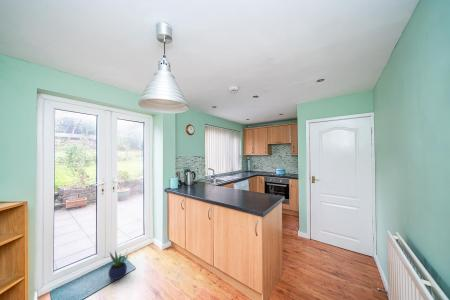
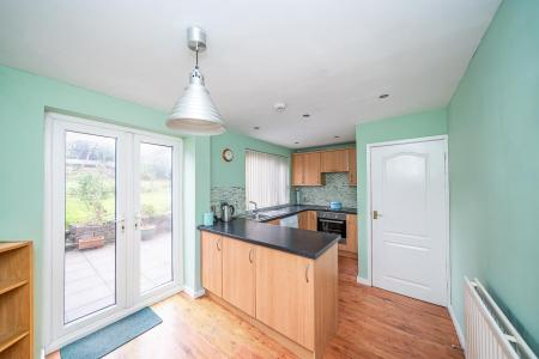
- potted plant (118, 263)
